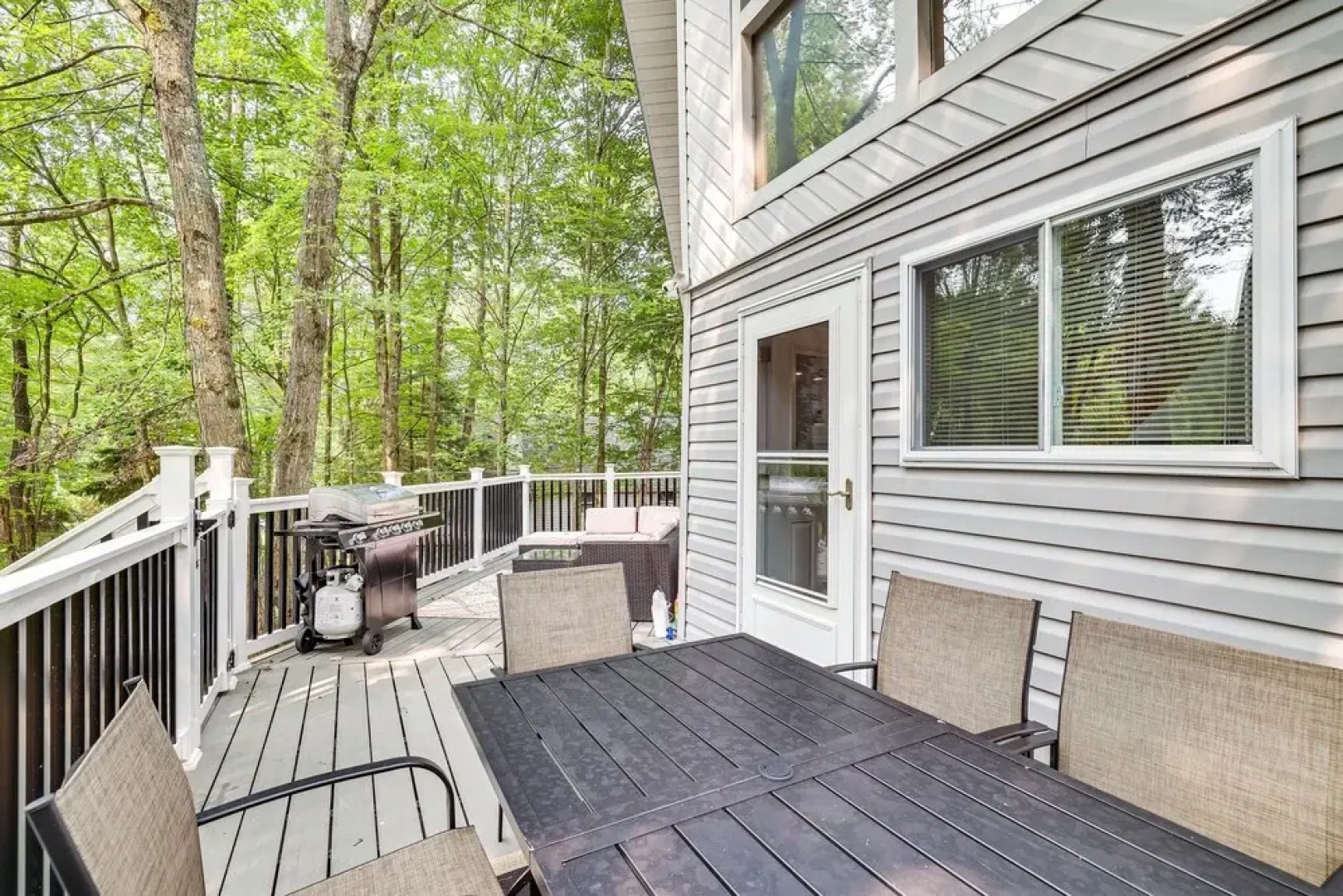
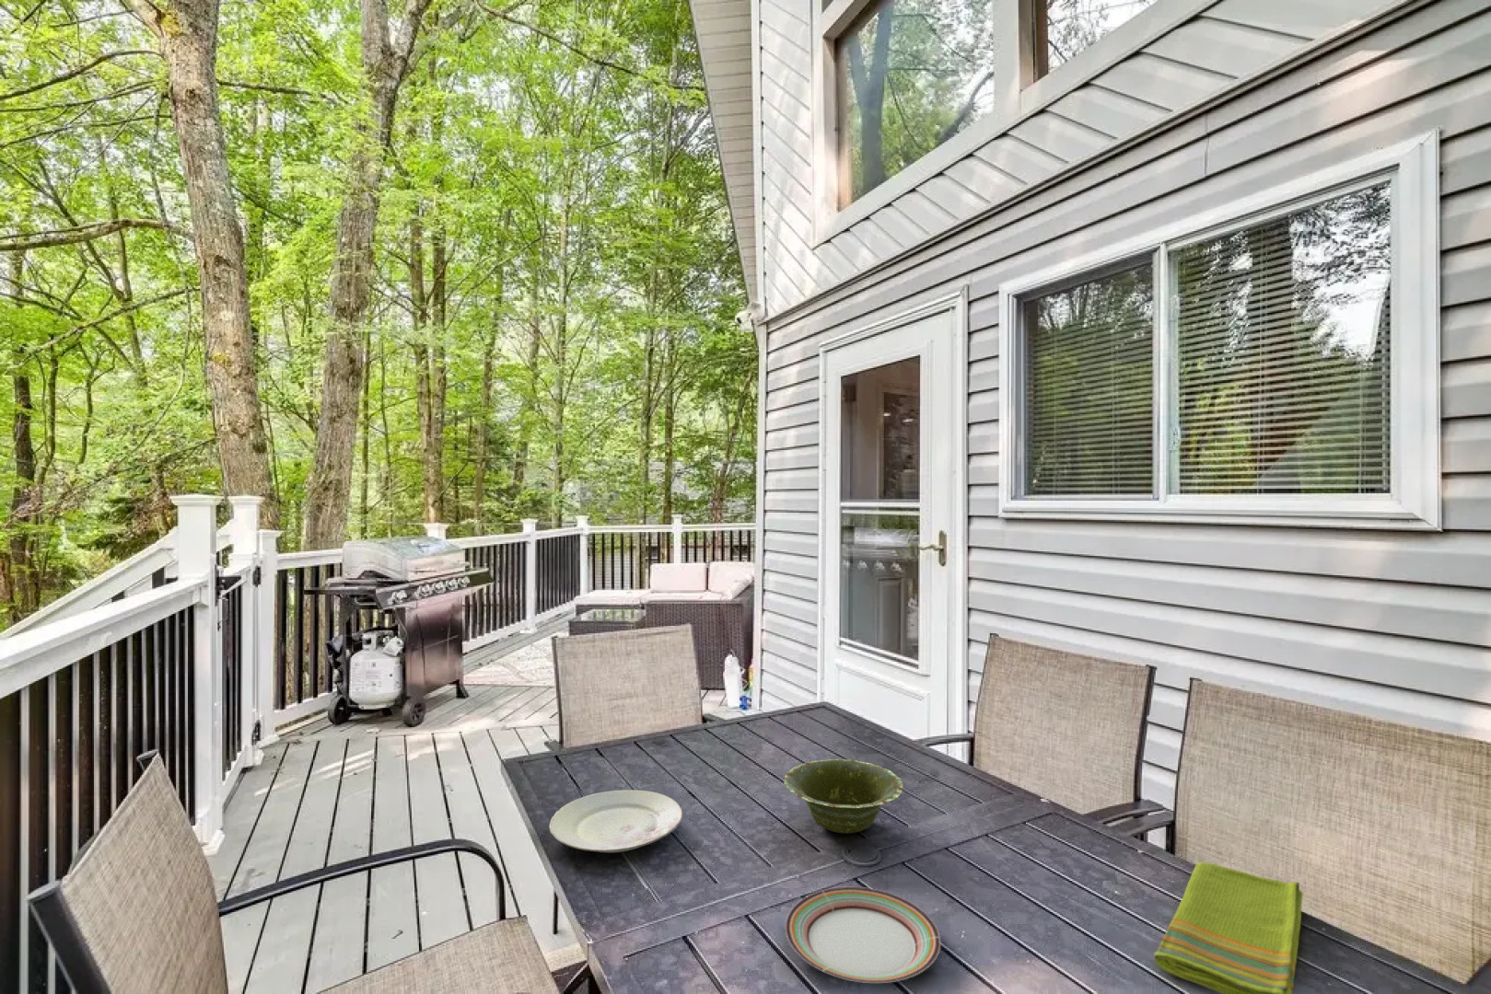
+ plate (617, 824)
+ plate (862, 936)
+ dish (843, 802)
+ dish towel (1235, 921)
